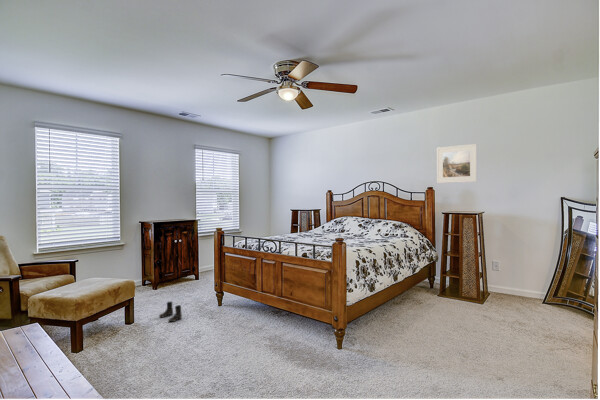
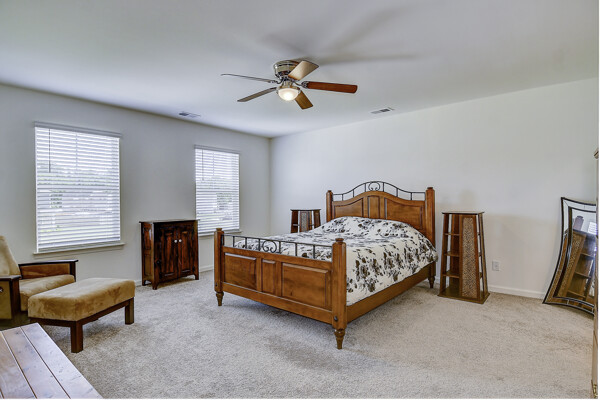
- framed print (456, 164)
- boots (170, 311)
